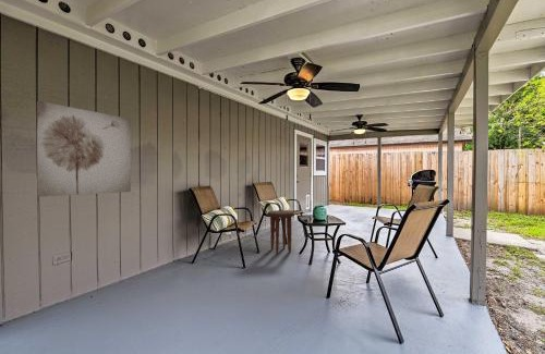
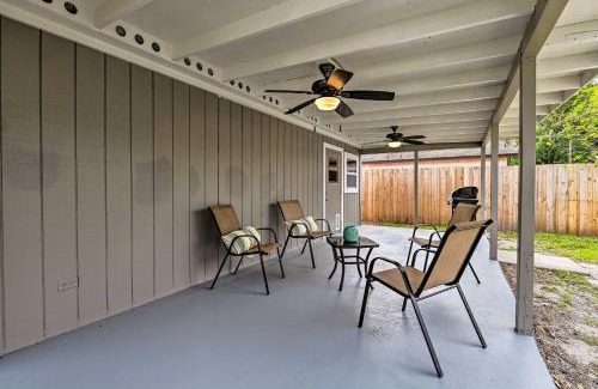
- side table (282, 231)
- wall art (89, 152)
